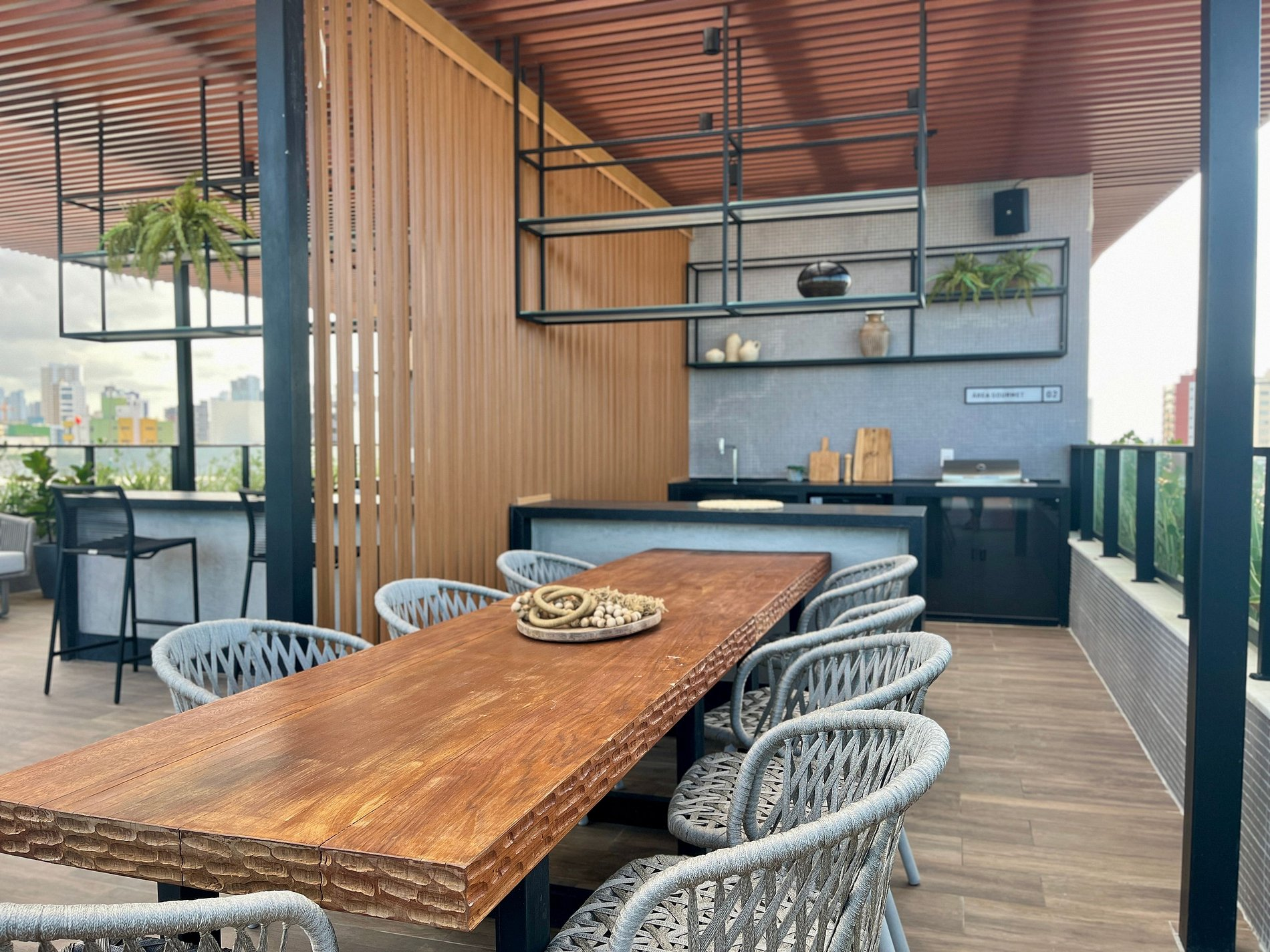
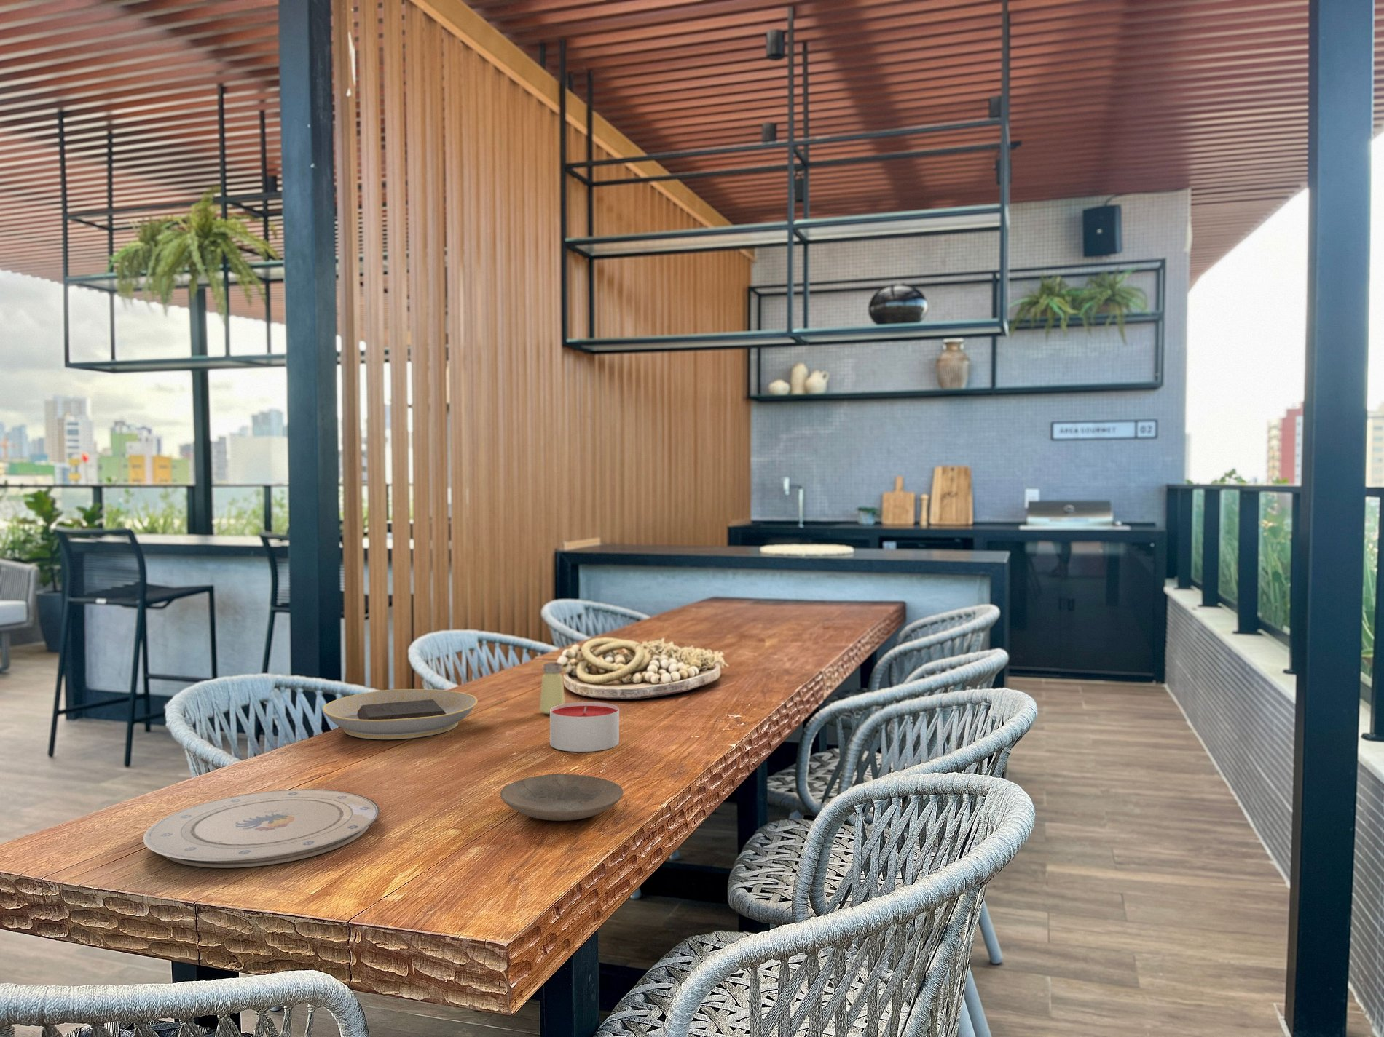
+ saltshaker (553, 687)
+ plate (266, 826)
+ plate (561, 801)
+ candle (584, 724)
+ plate (401, 713)
